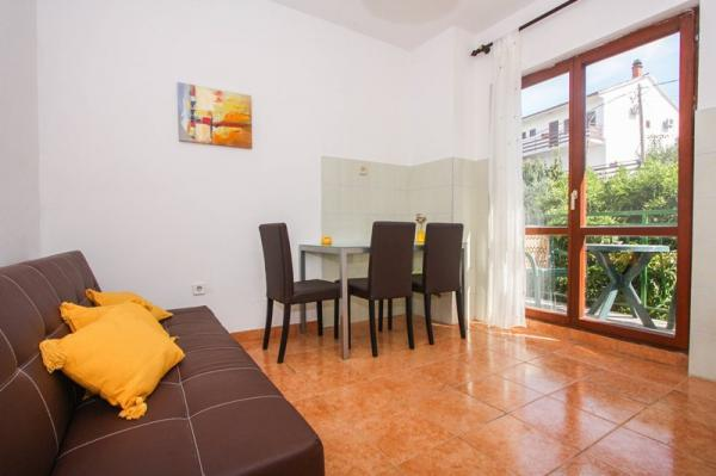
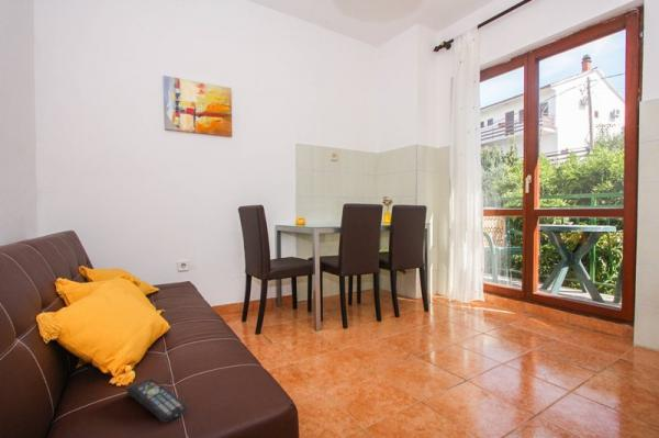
+ remote control (155, 397)
